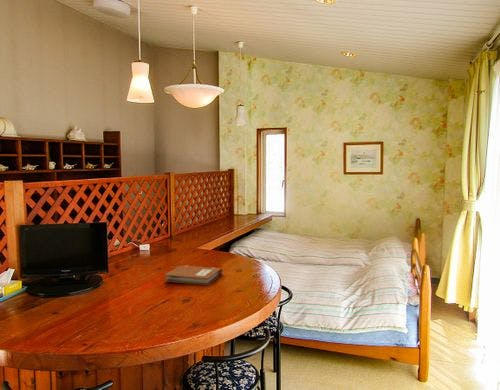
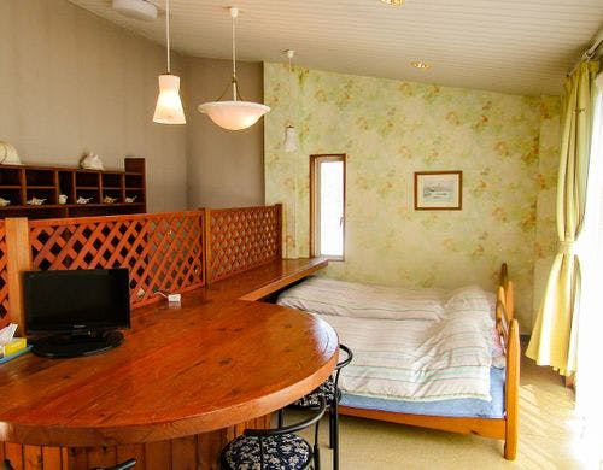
- notebook (195, 274)
